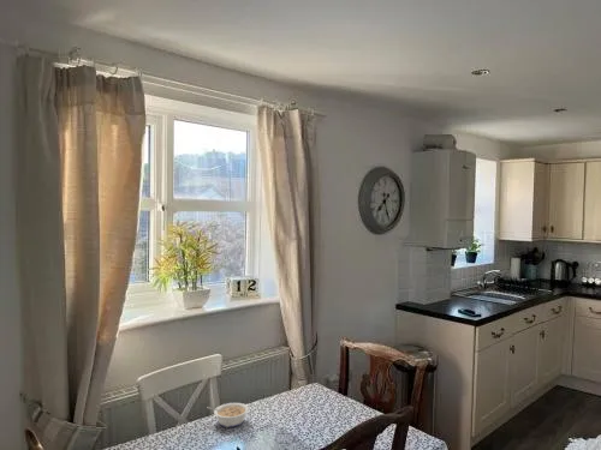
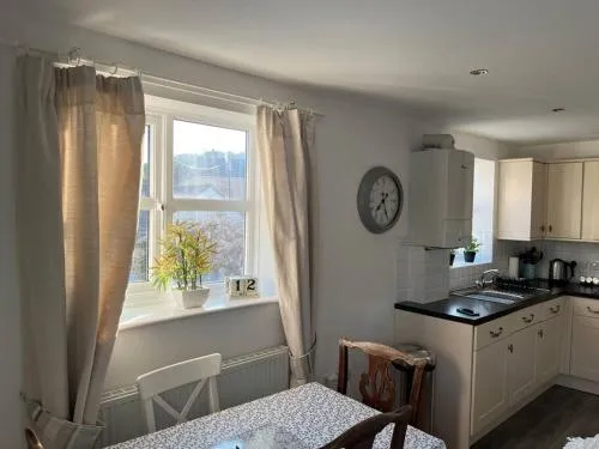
- legume (230, 414)
